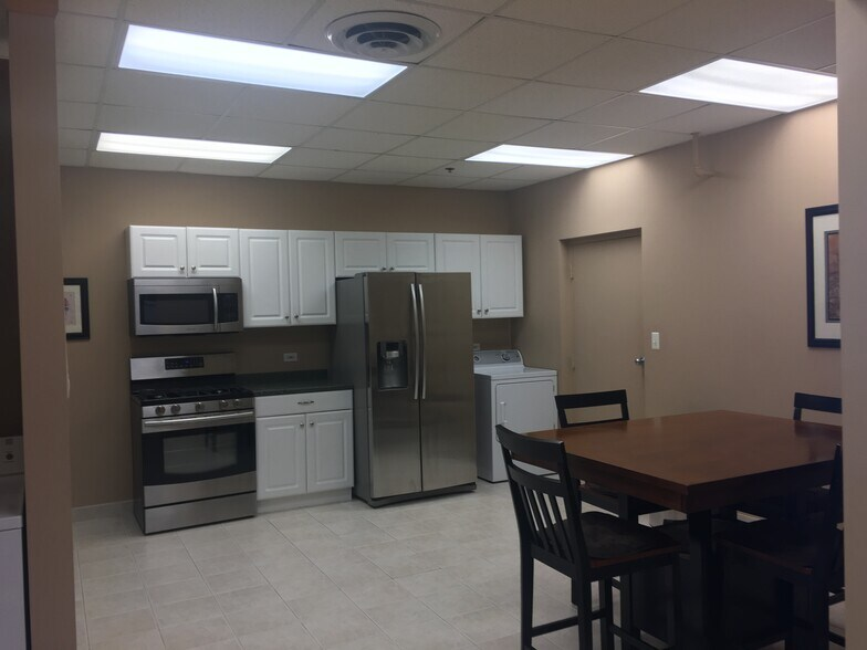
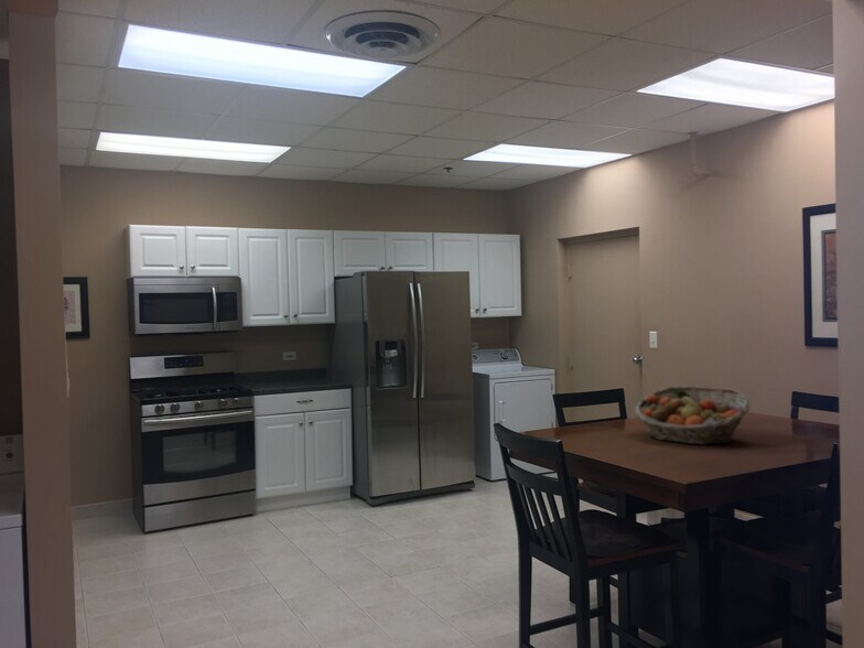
+ fruit basket (691, 413)
